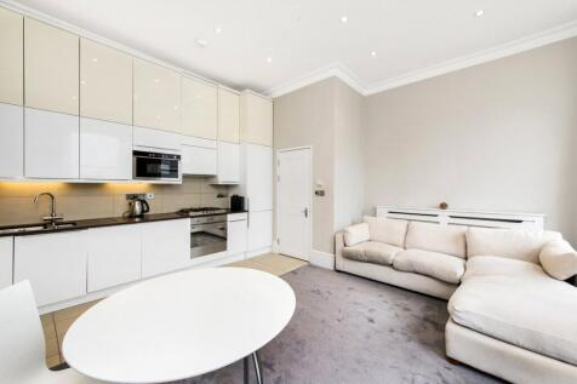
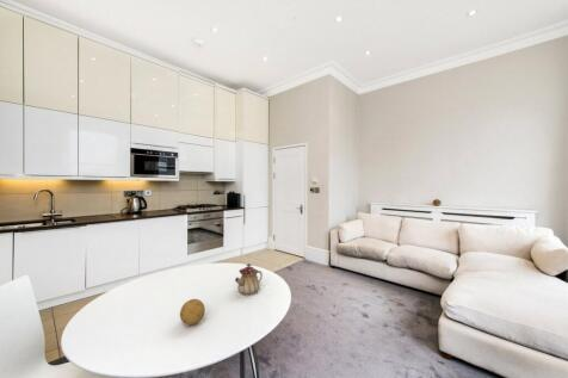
+ teapot (249, 277)
+ fruit (192, 311)
